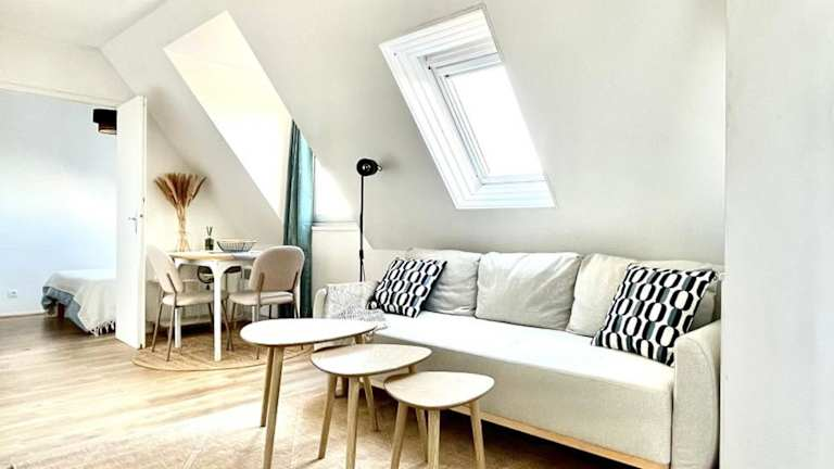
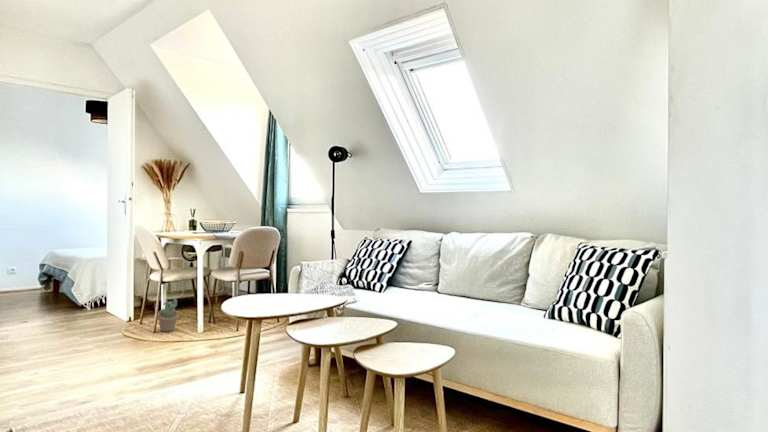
+ decorative plant (168, 314)
